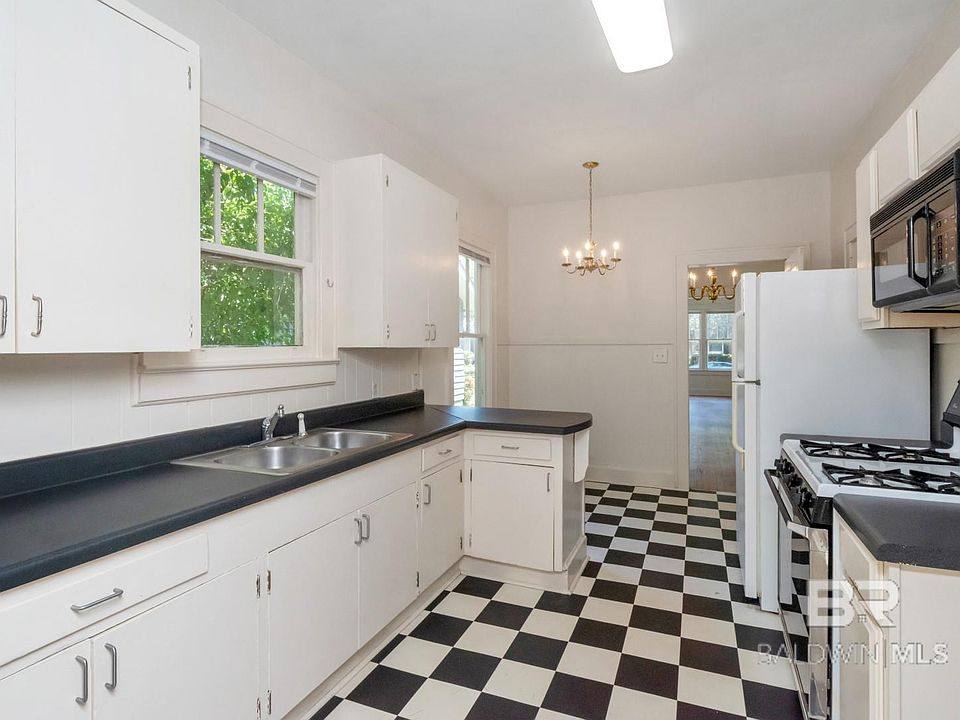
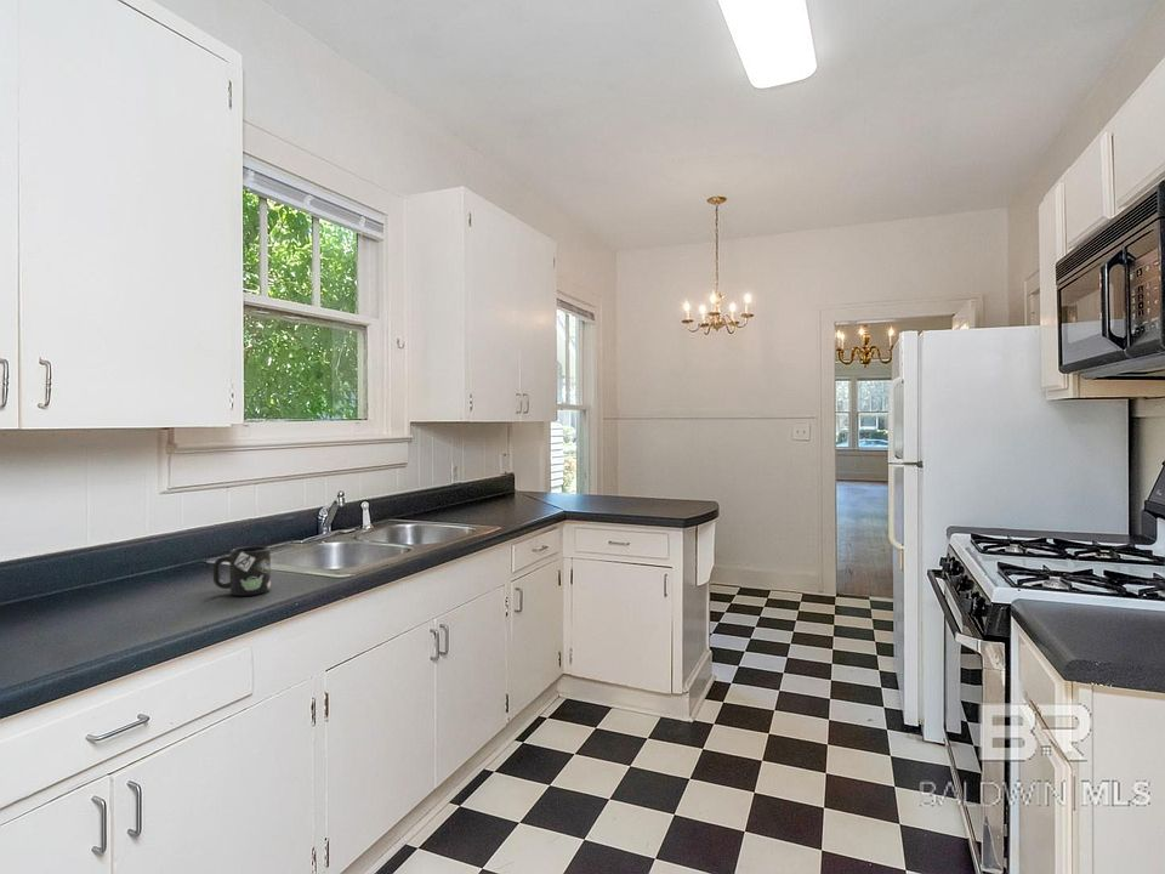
+ mug (241, 571)
